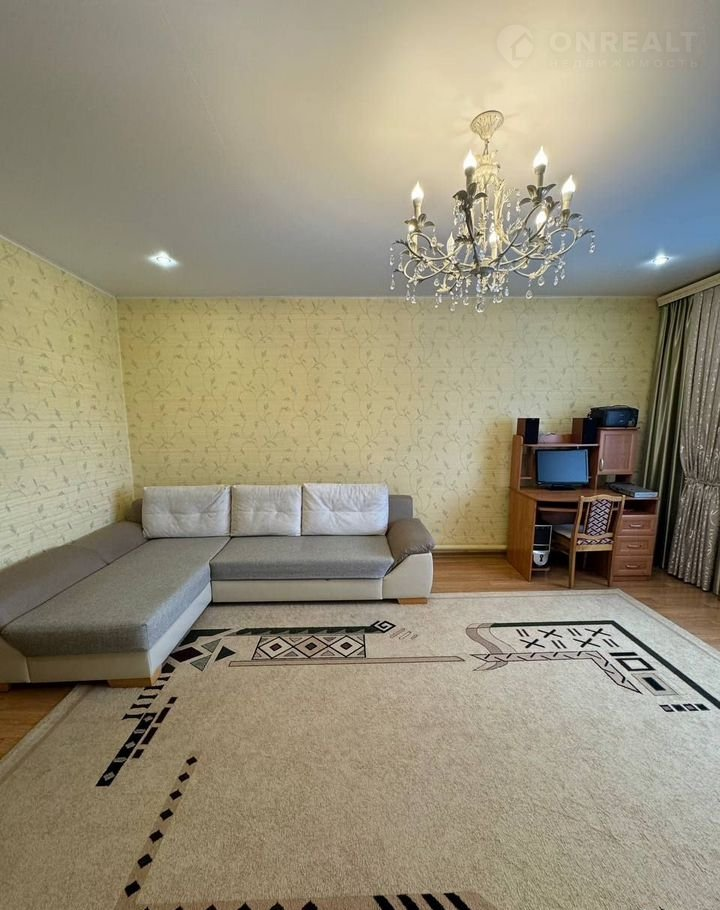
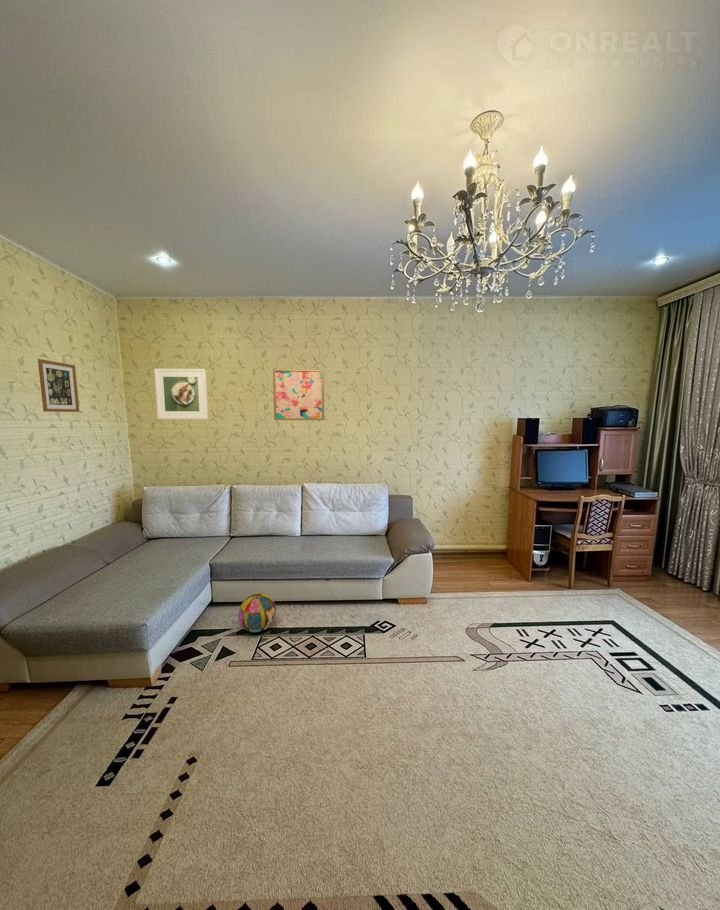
+ wall art (60, 387)
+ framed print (181, 394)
+ wall art (298, 395)
+ ball (257, 612)
